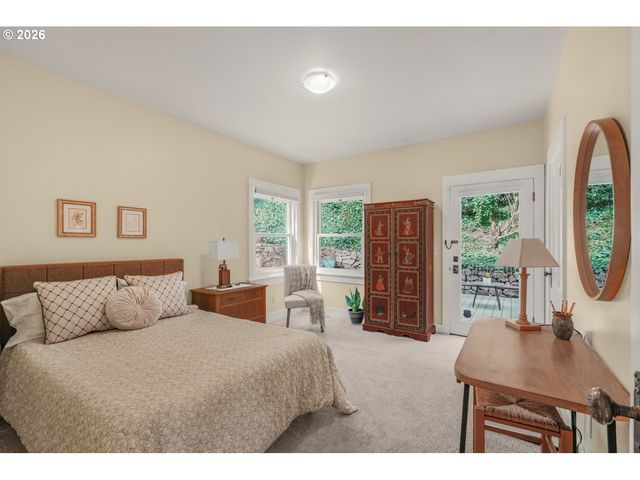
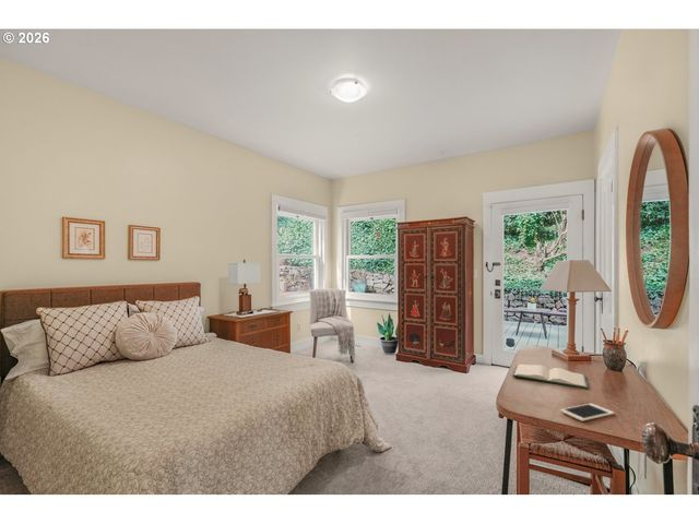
+ hardback book (548, 373)
+ cell phone (587, 412)
